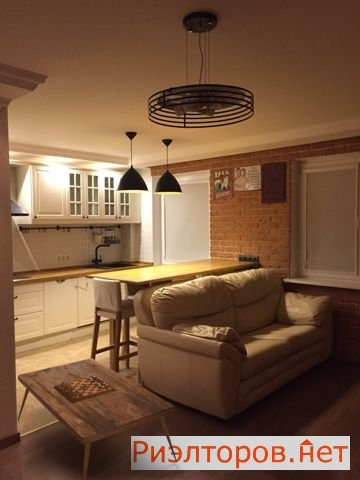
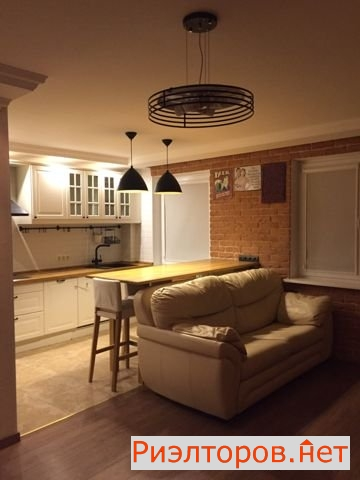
- coffee table (89, 411)
